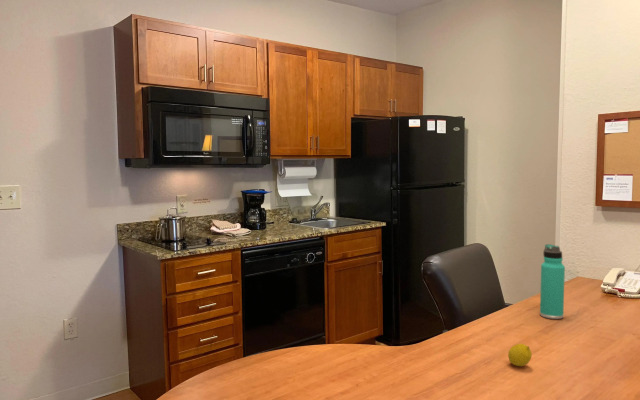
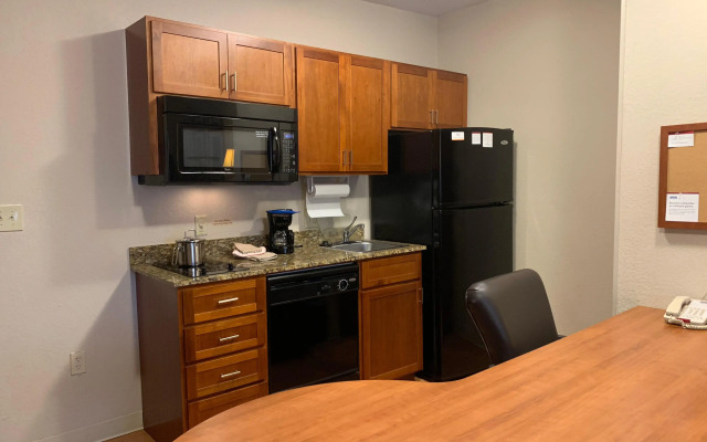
- fruit (519, 354)
- thermos bottle (552, 280)
